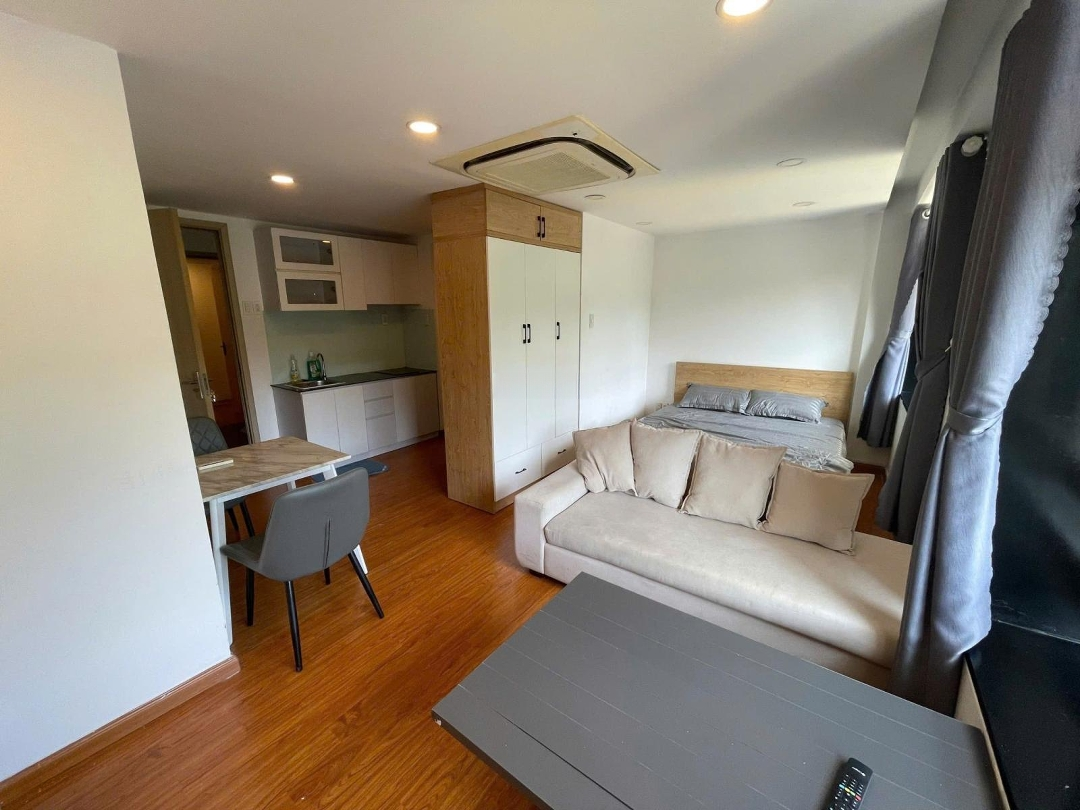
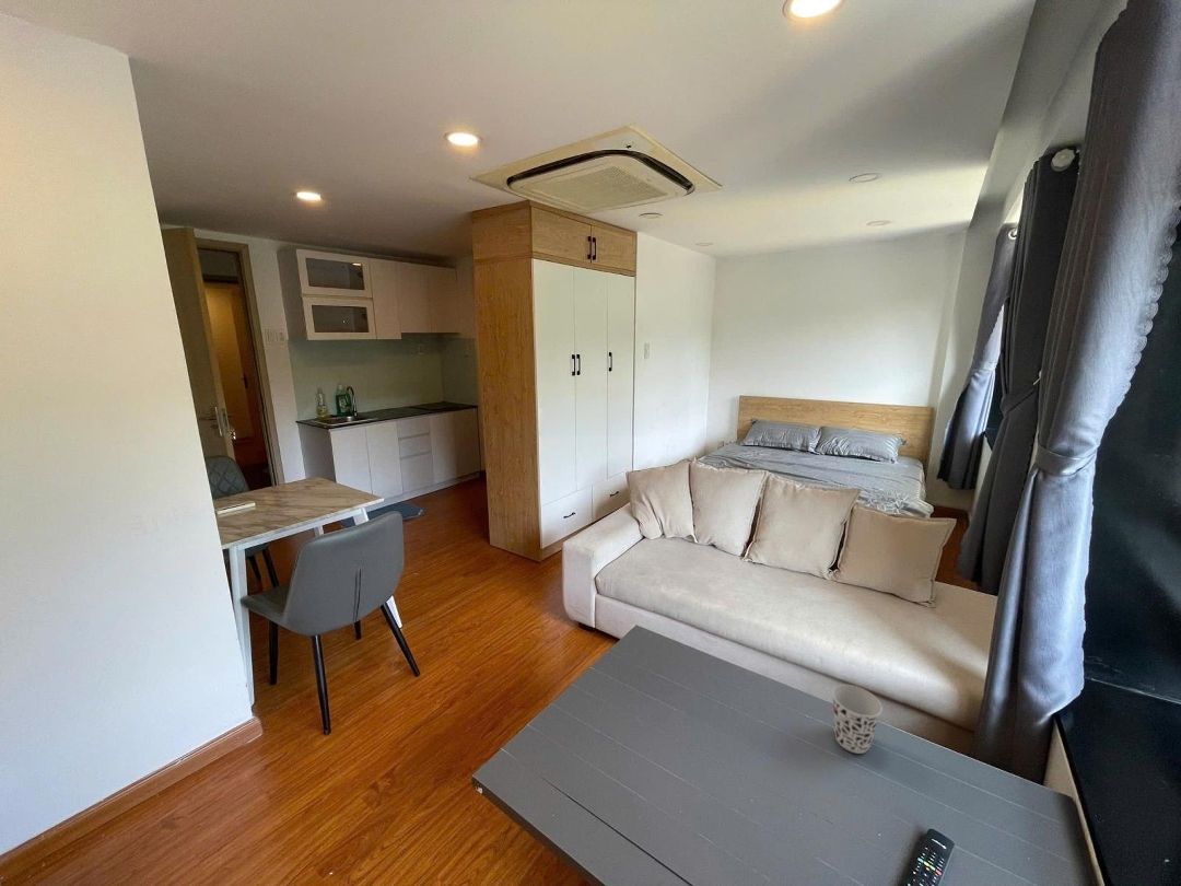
+ cup (854, 720)
